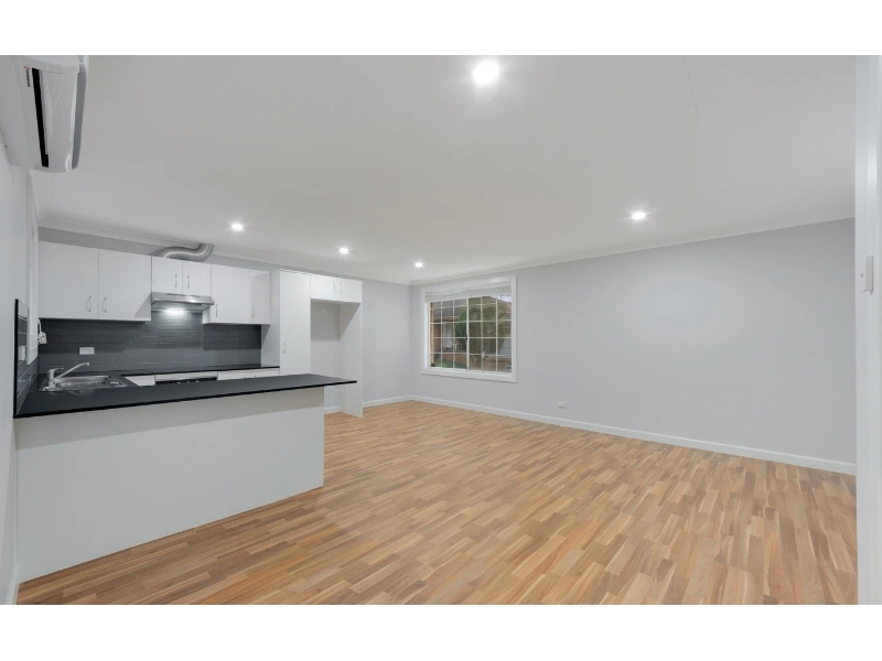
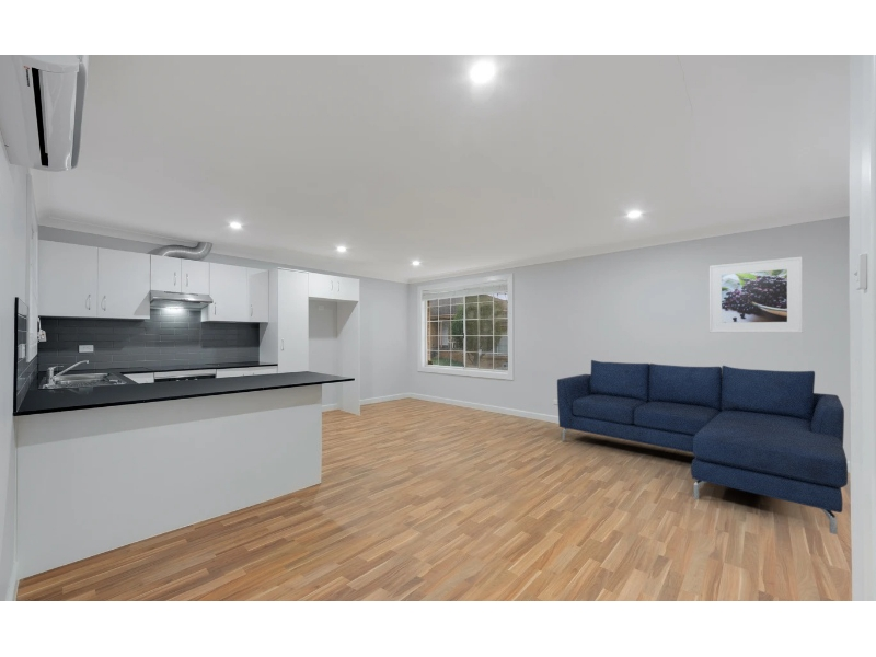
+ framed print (752, 297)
+ sofa (669, 414)
